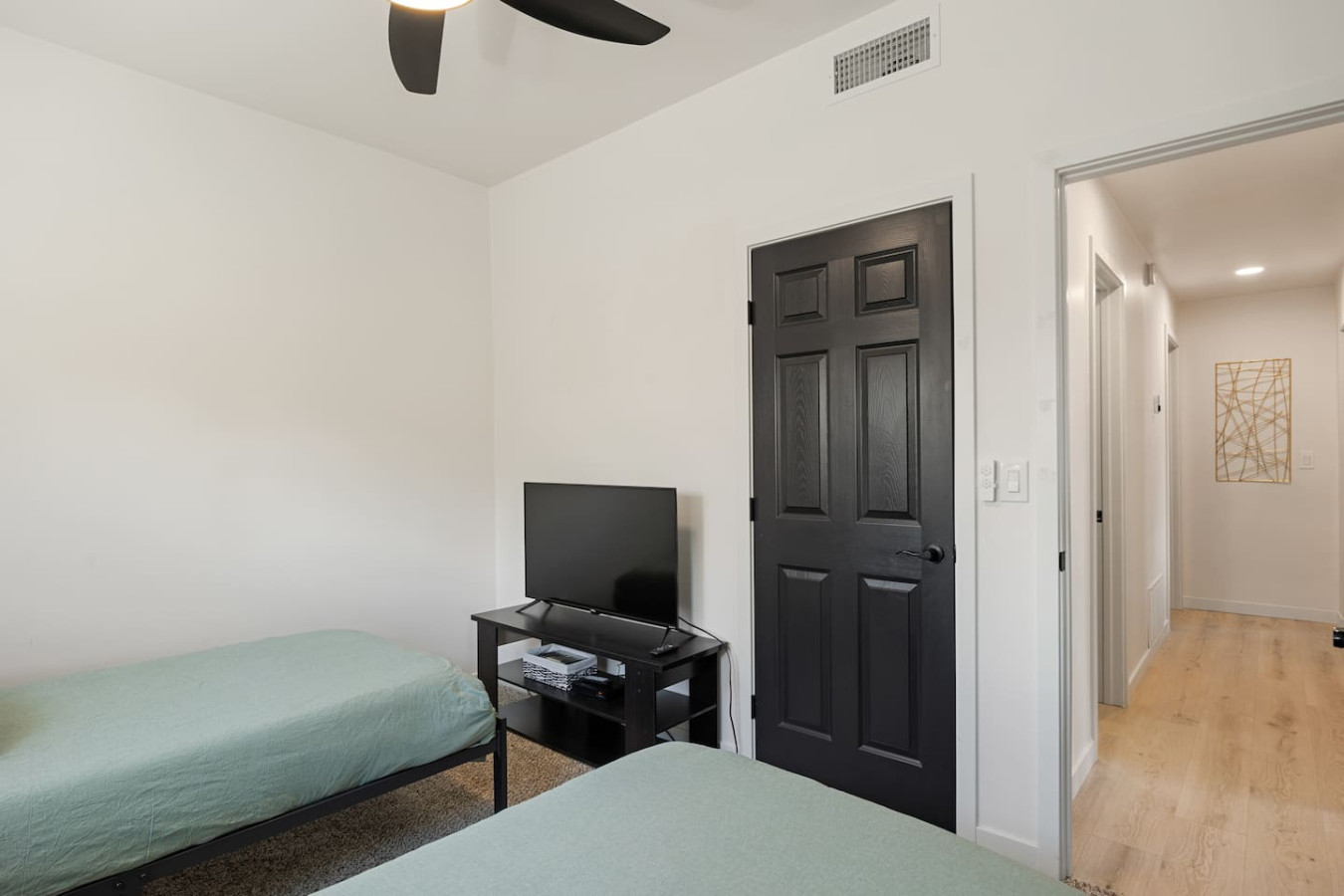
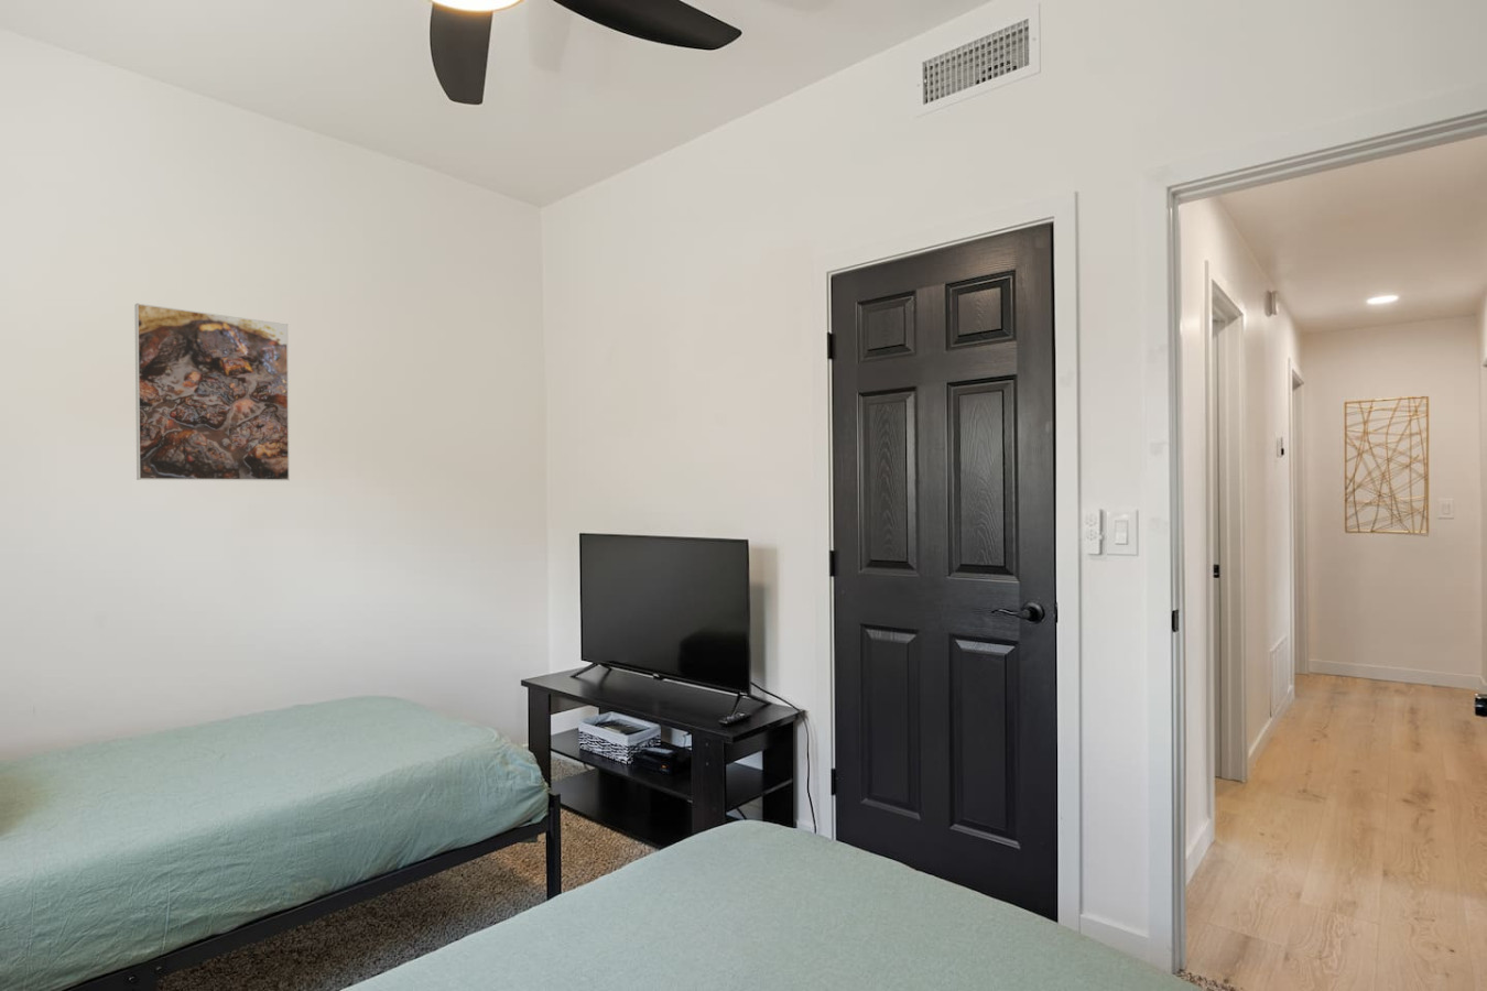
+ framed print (216, 397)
